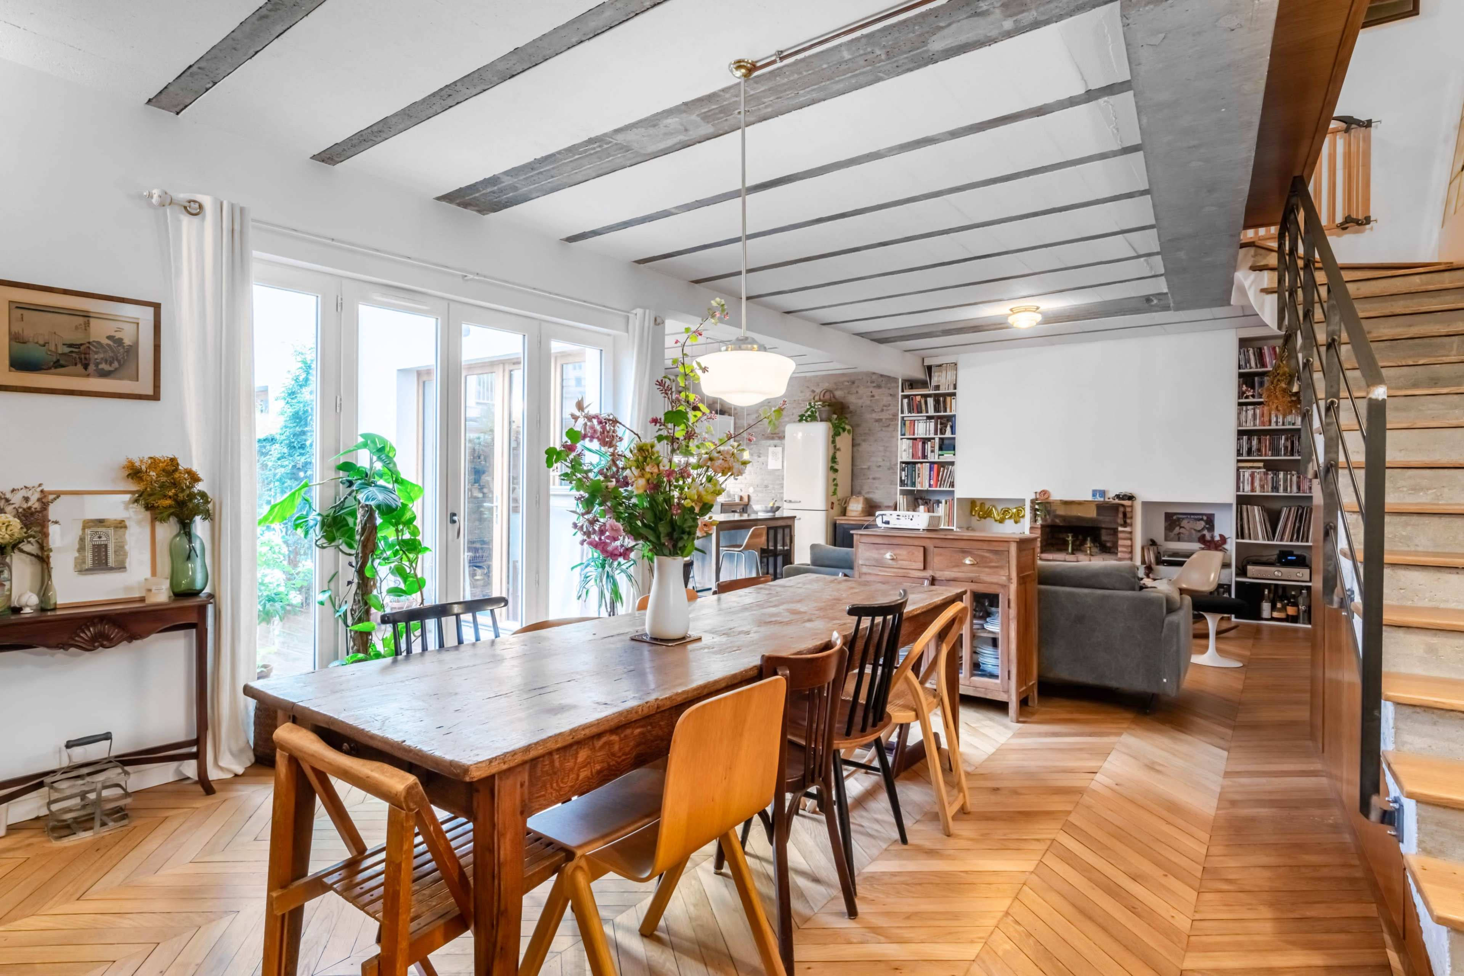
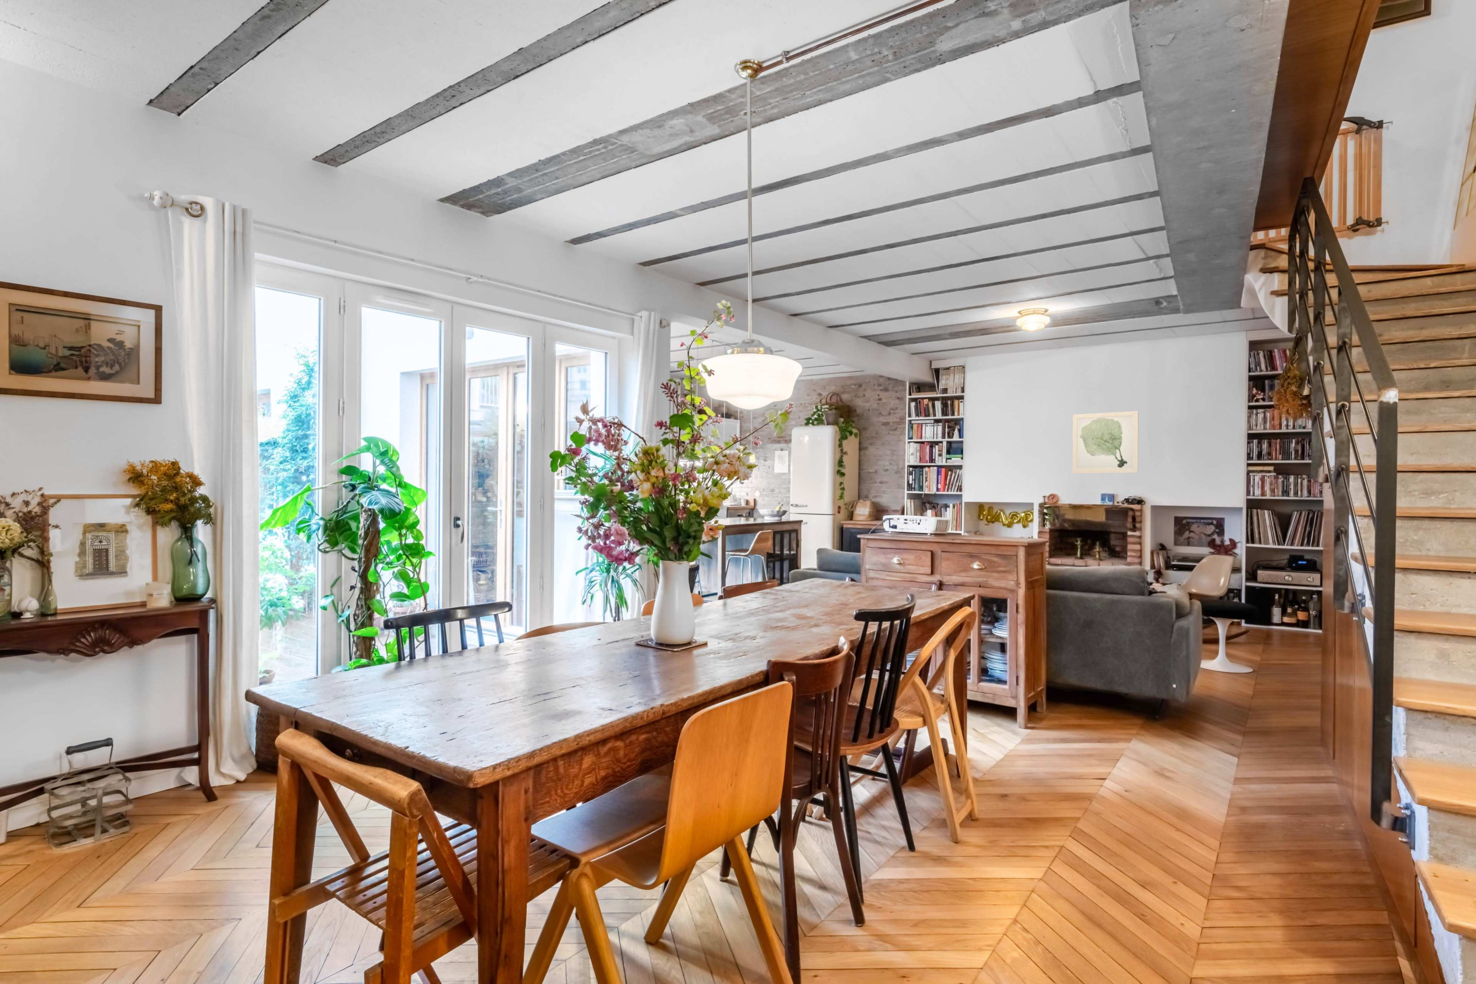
+ wall art (1105, 443)
